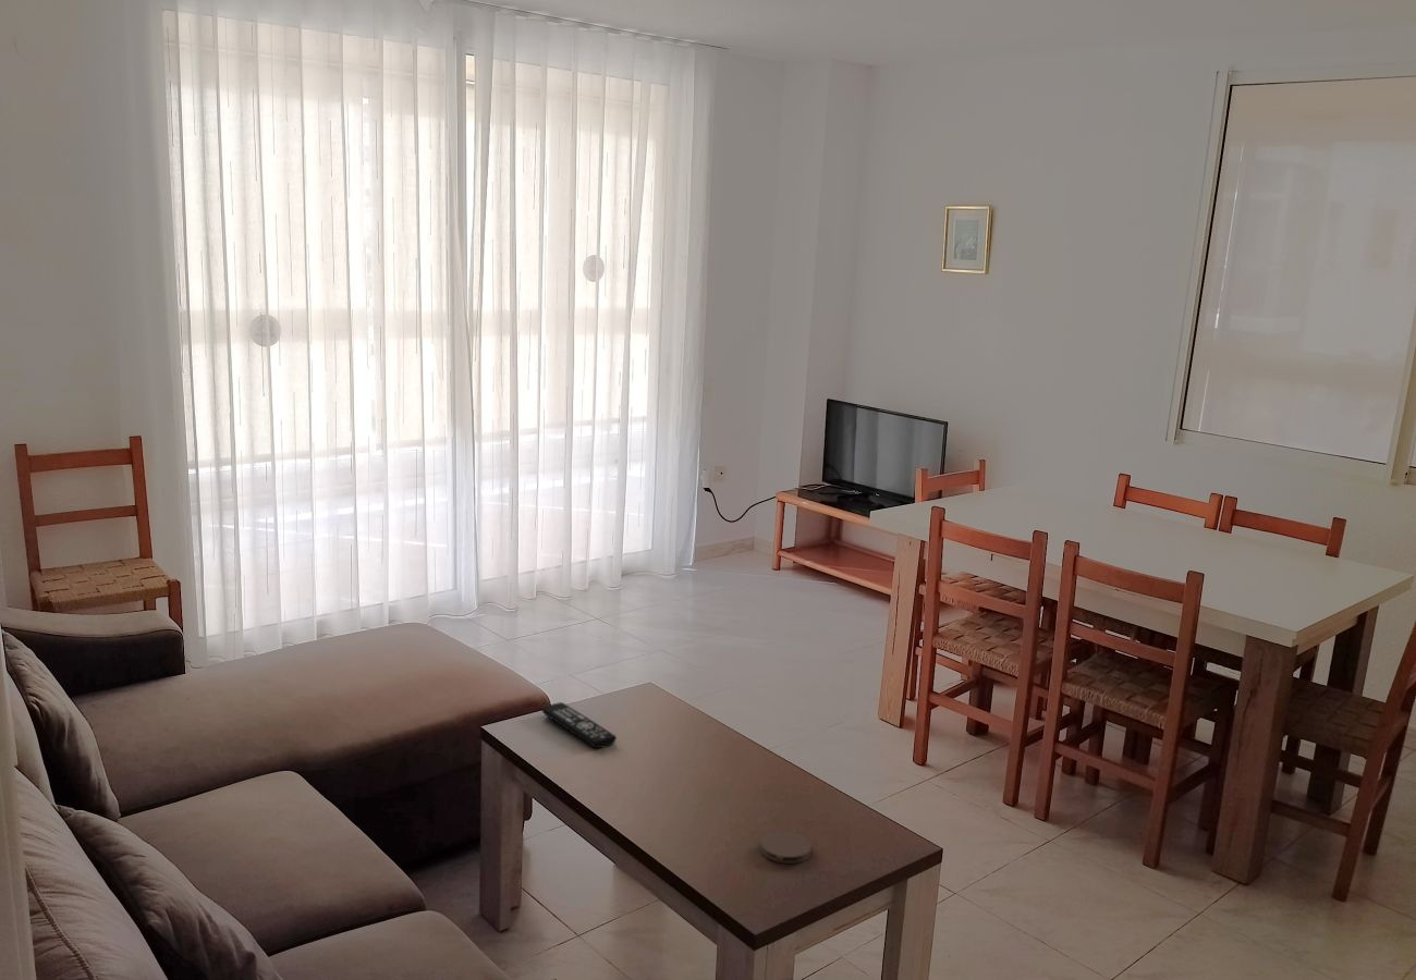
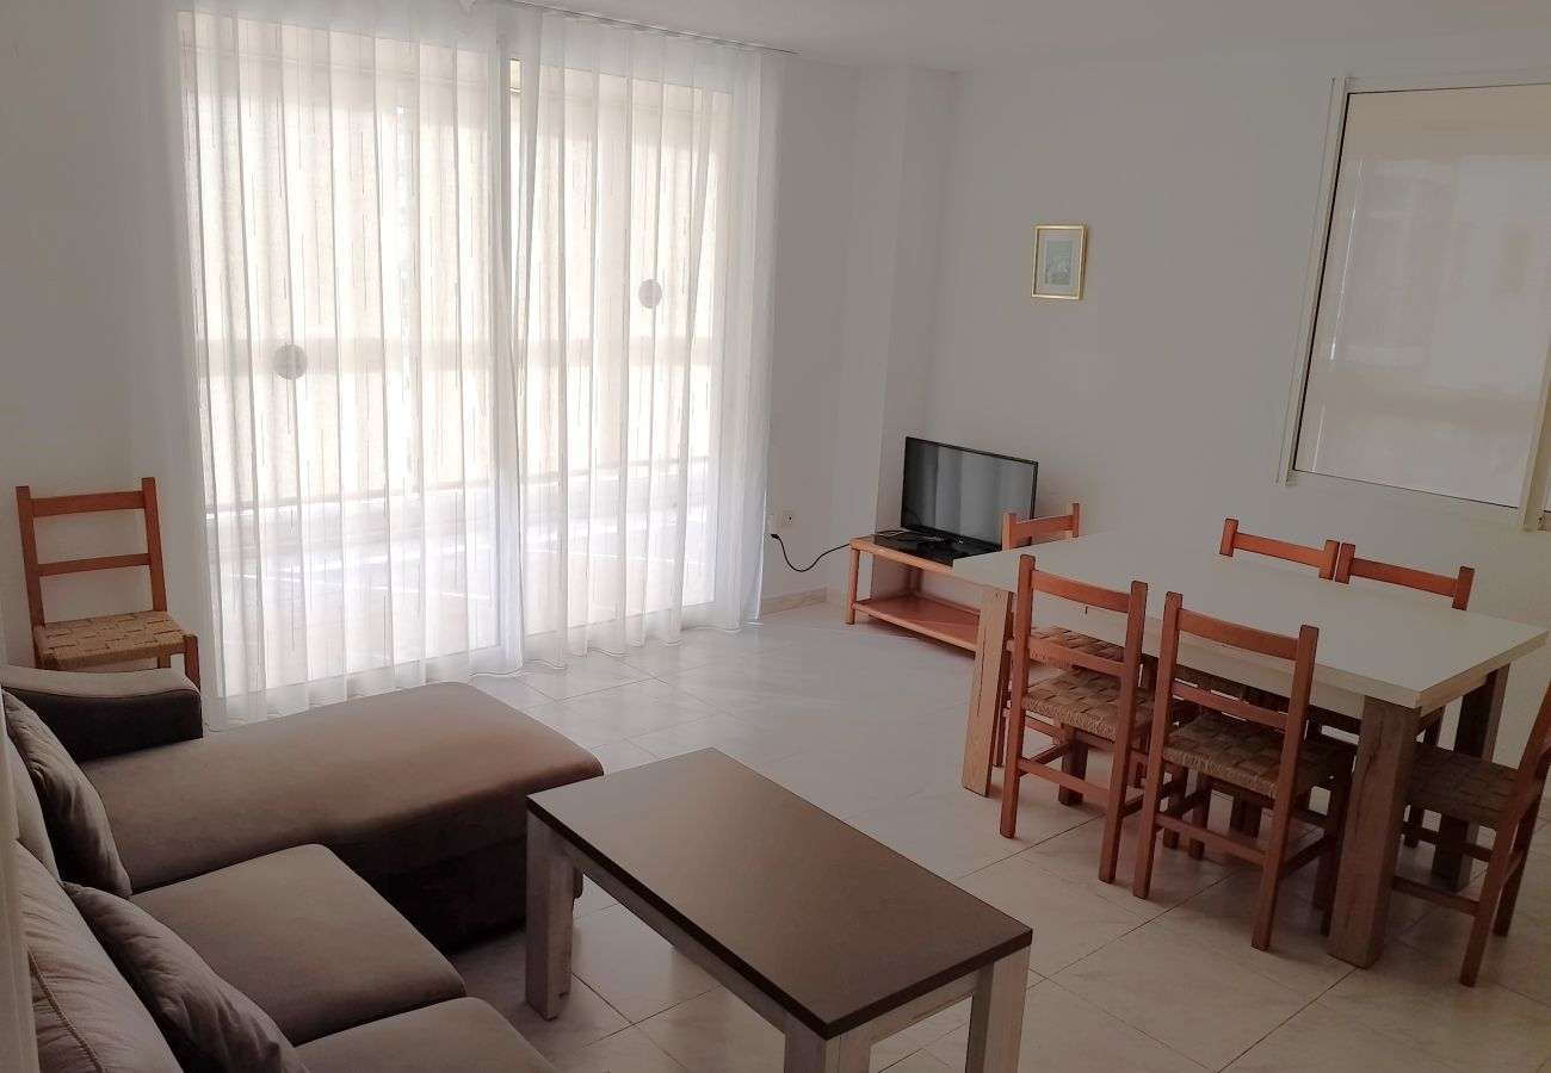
- coaster (785, 846)
- remote control (577, 724)
